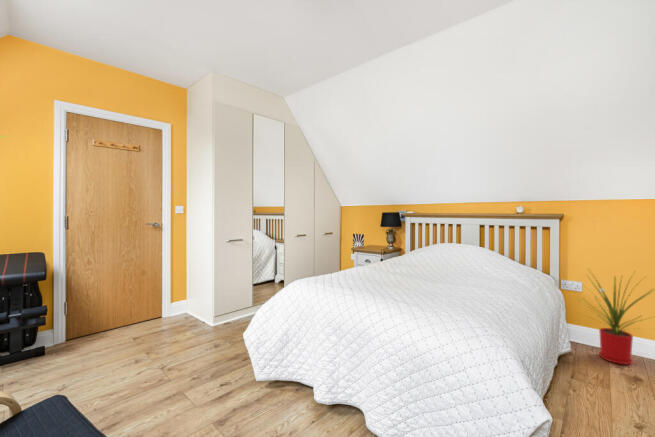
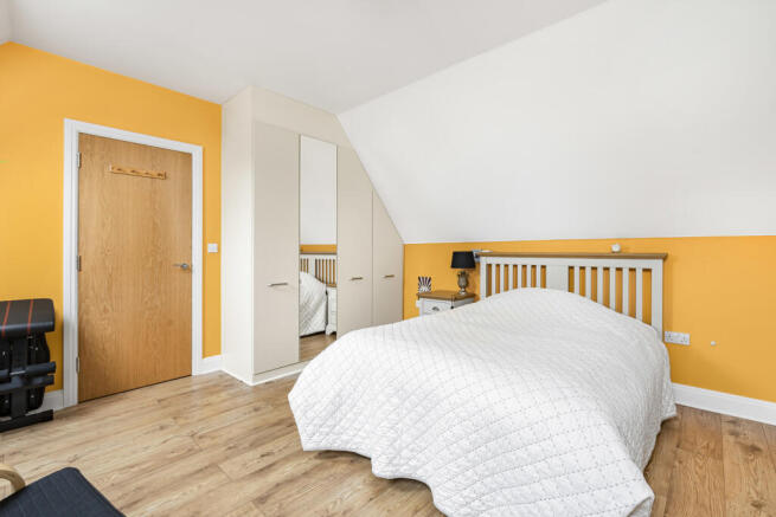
- house plant (616, 315)
